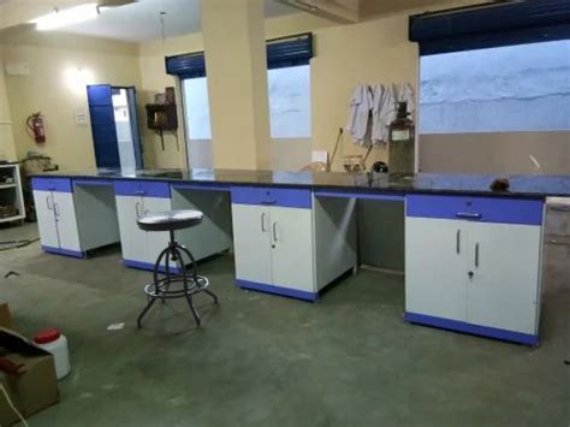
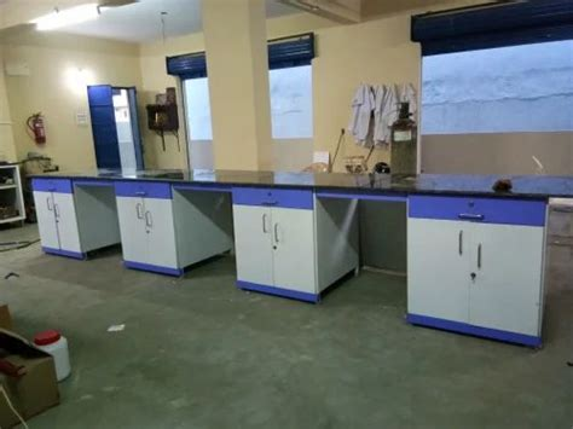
- stool (174, 260)
